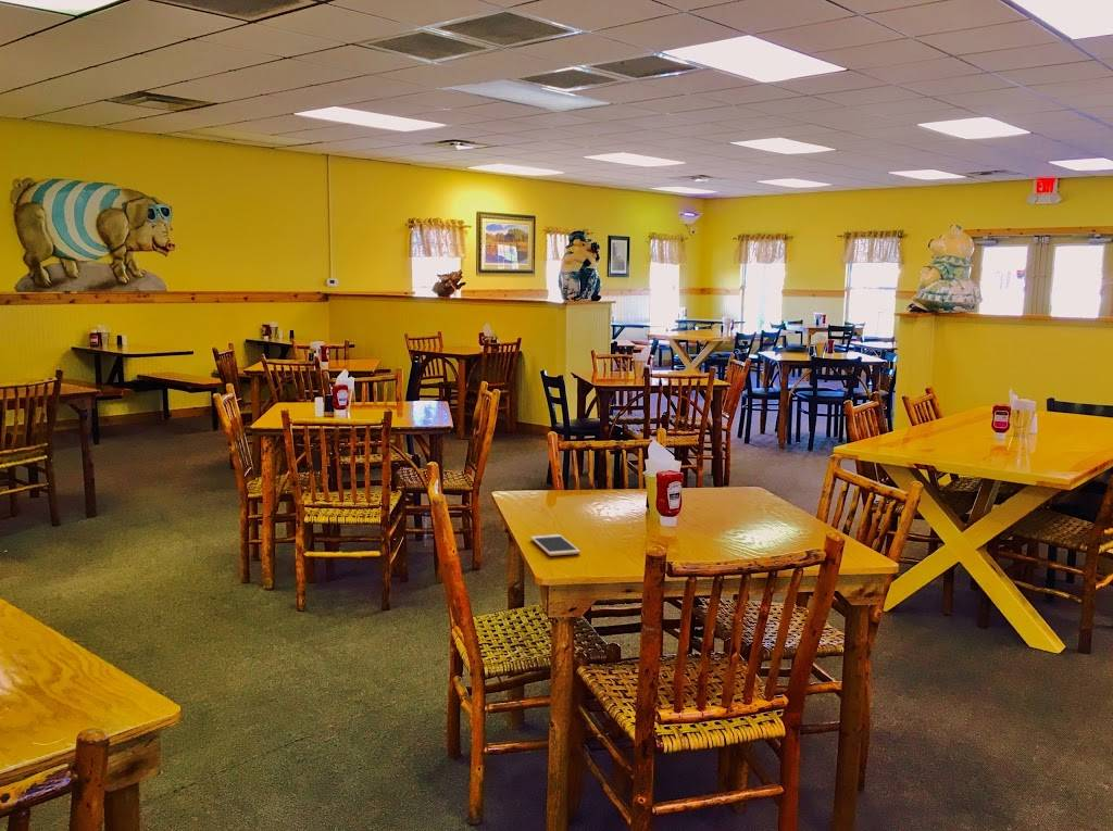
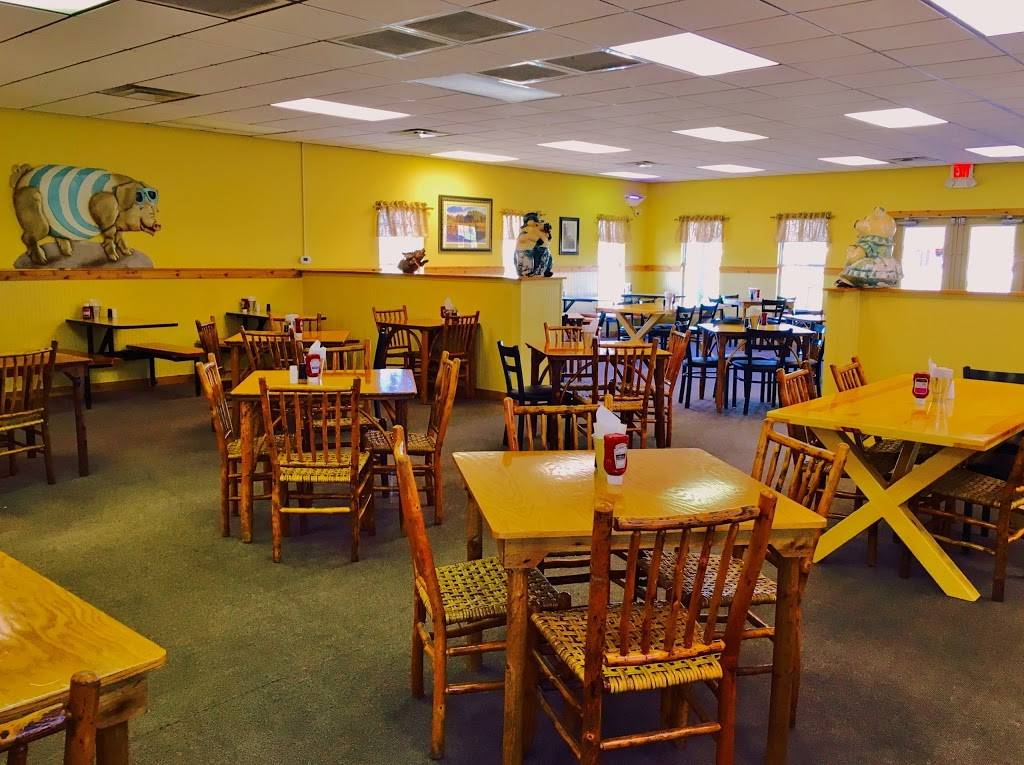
- cell phone (554, 544)
